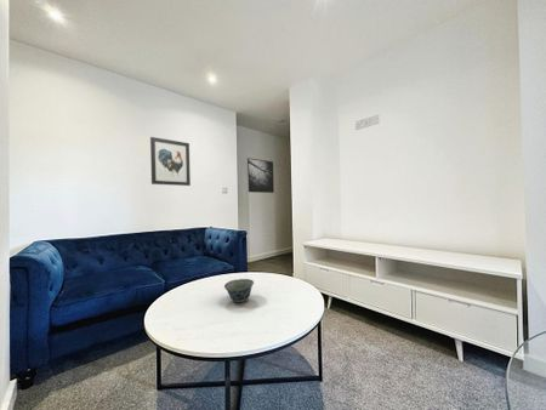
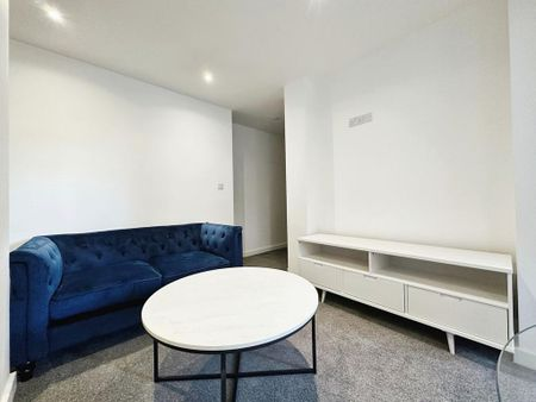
- bowl (239, 291)
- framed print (261, 176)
- wall art (171, 163)
